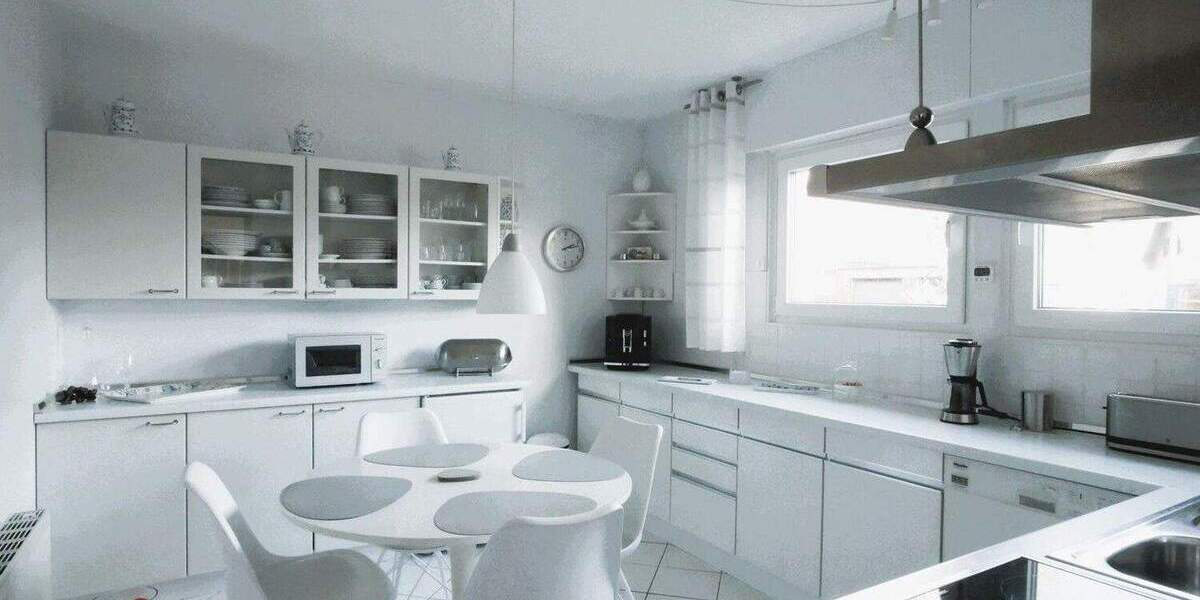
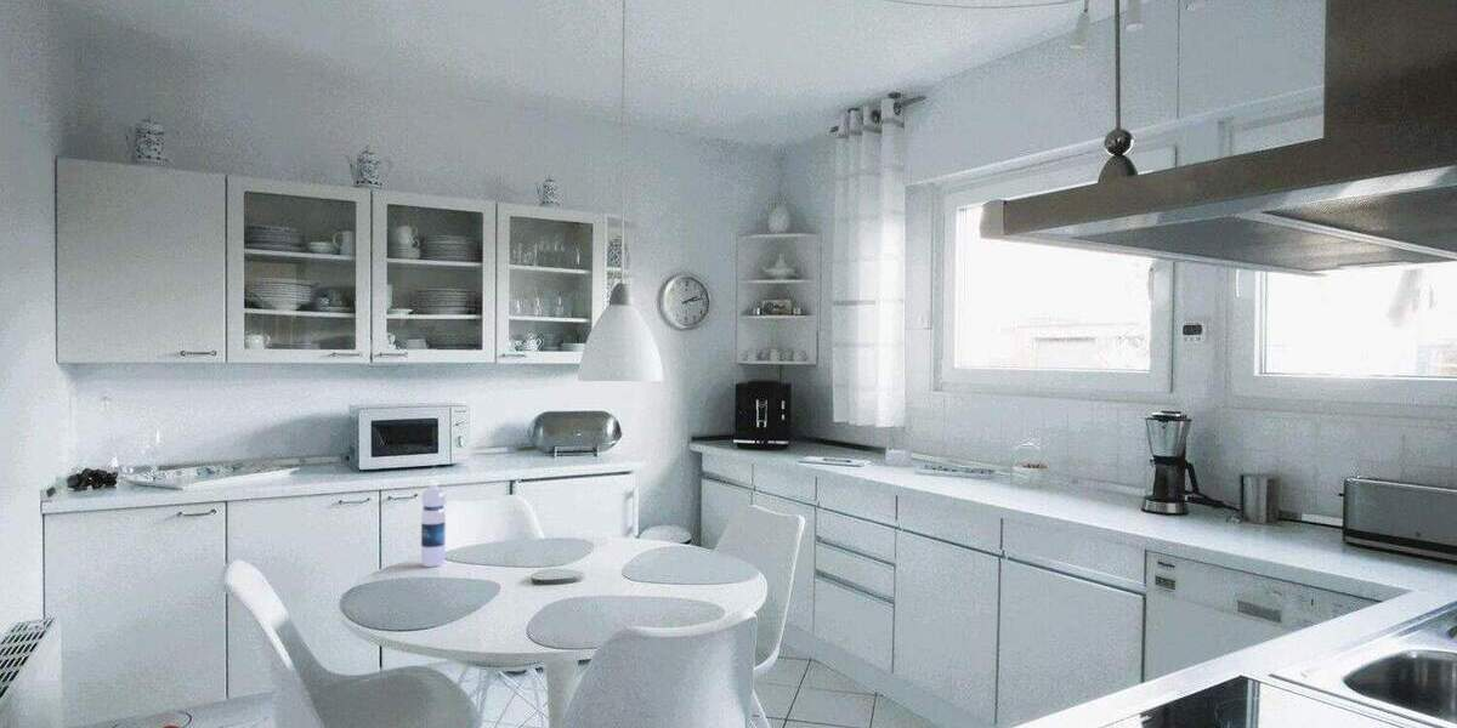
+ water bottle (432, 523)
